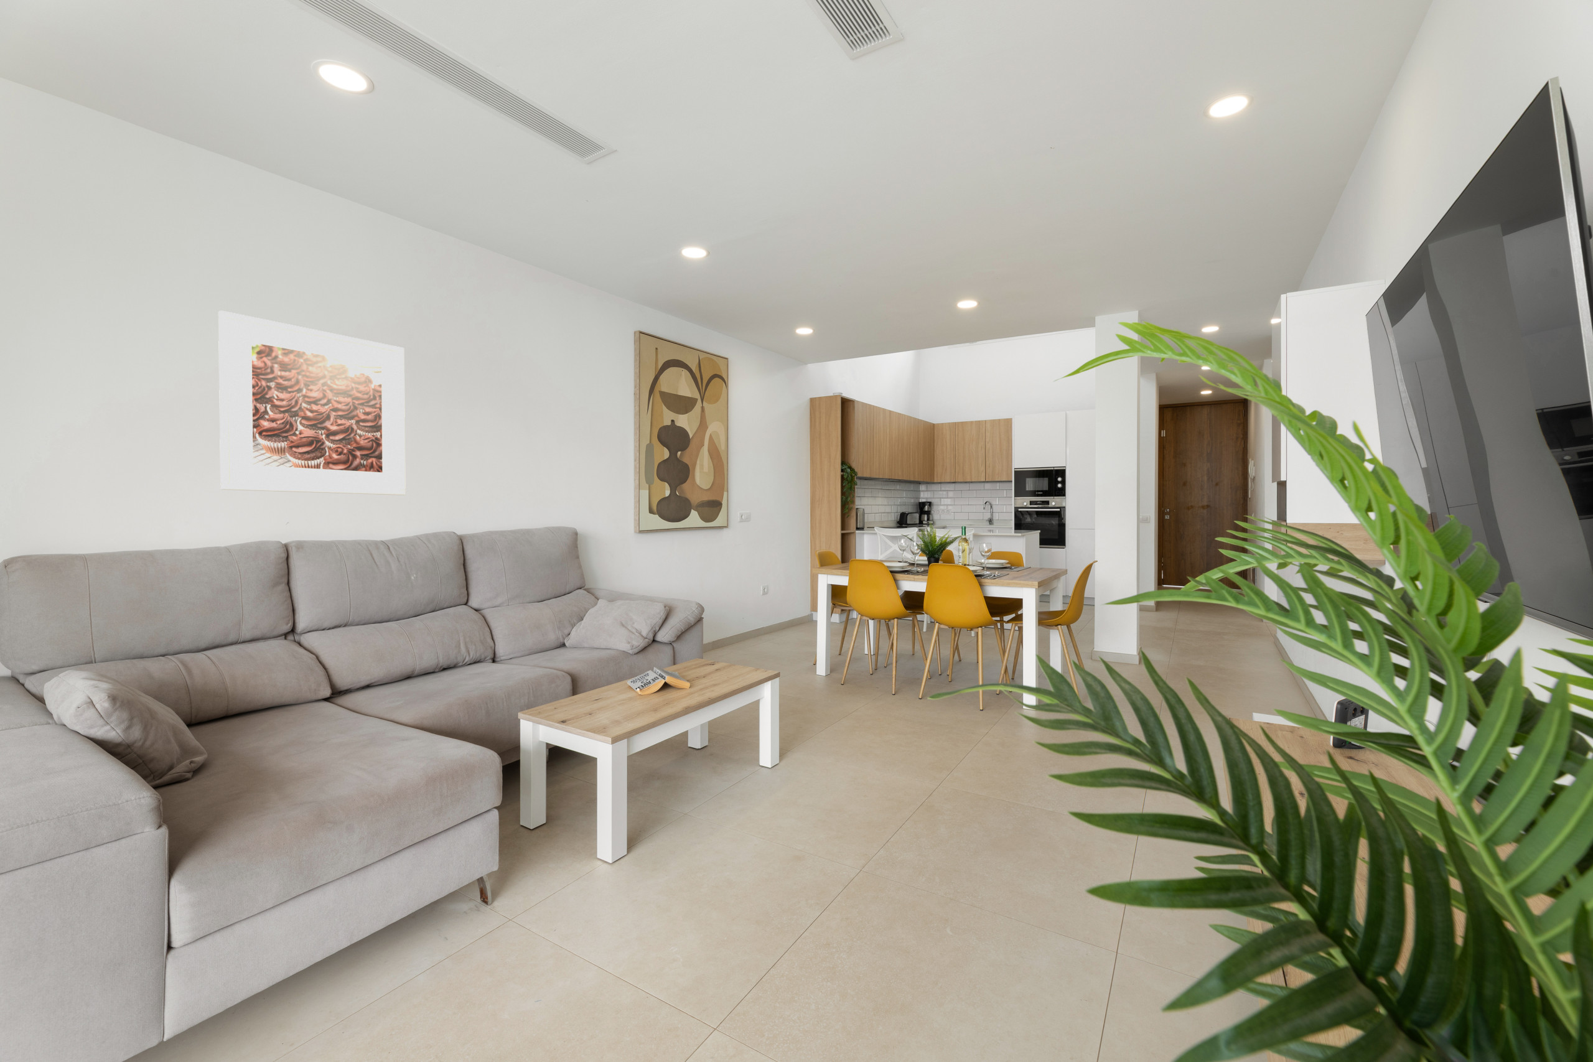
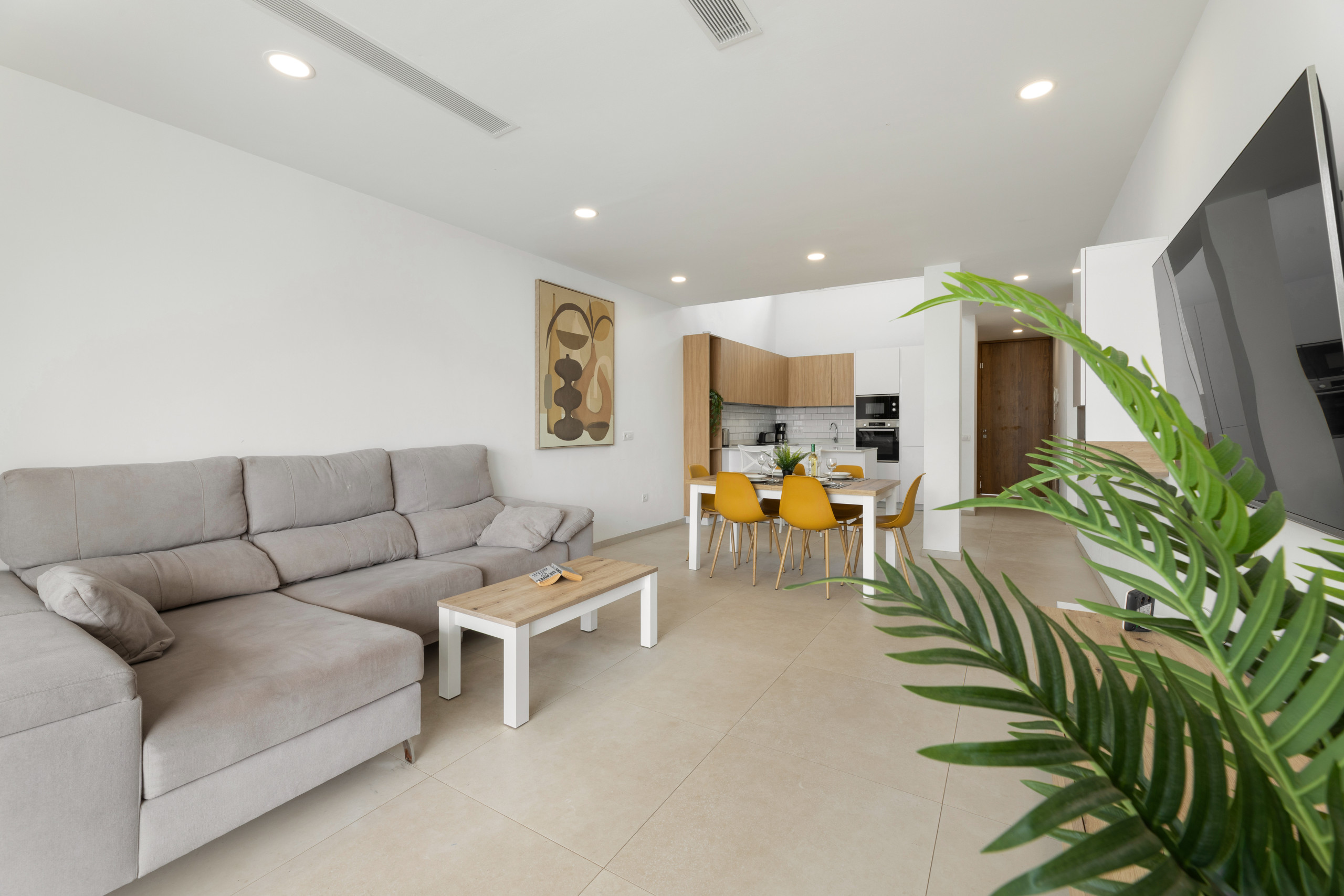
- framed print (320, 411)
